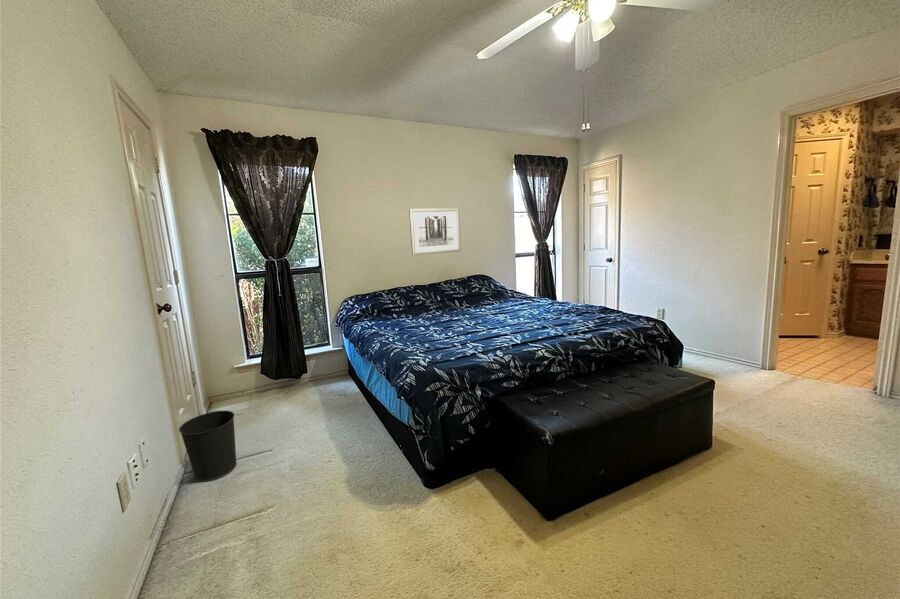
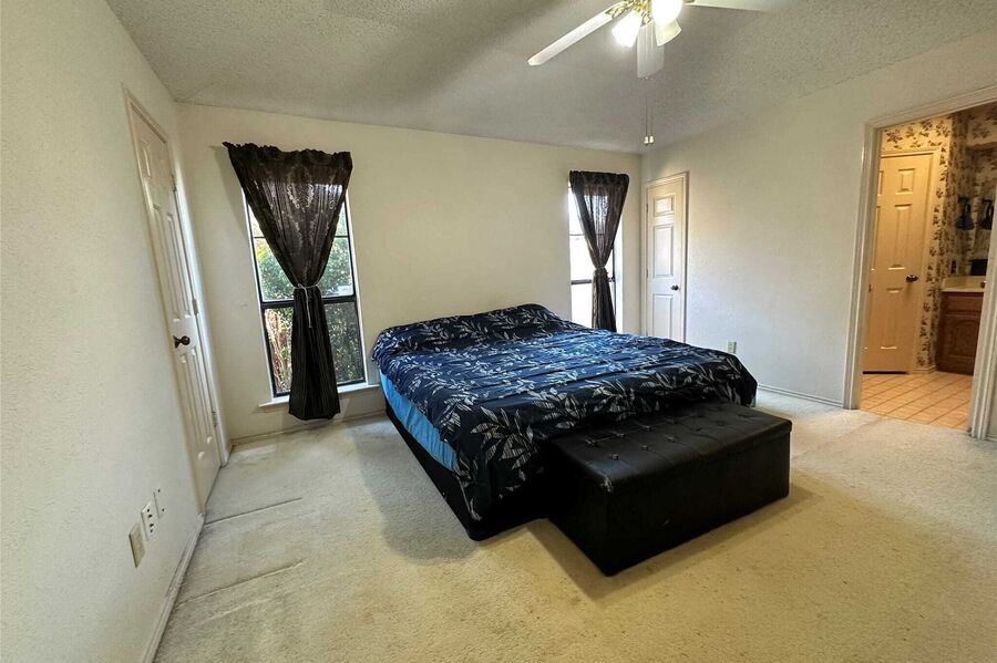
- wastebasket (212, 446)
- wall art (436, 231)
